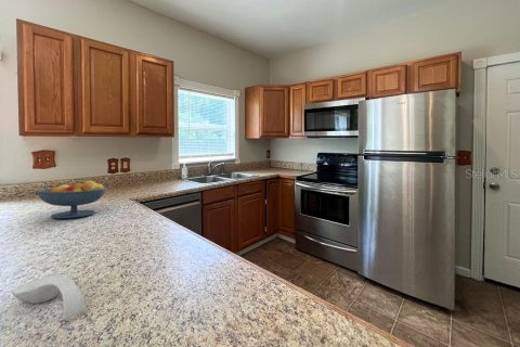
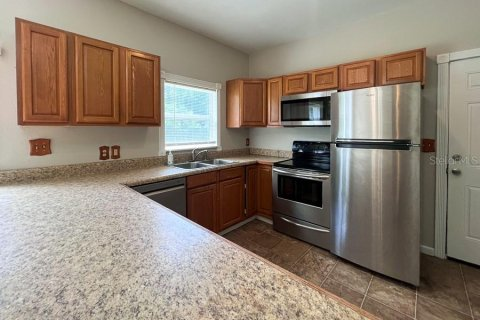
- fruit bowl (74, 197)
- spoon rest (53, 288)
